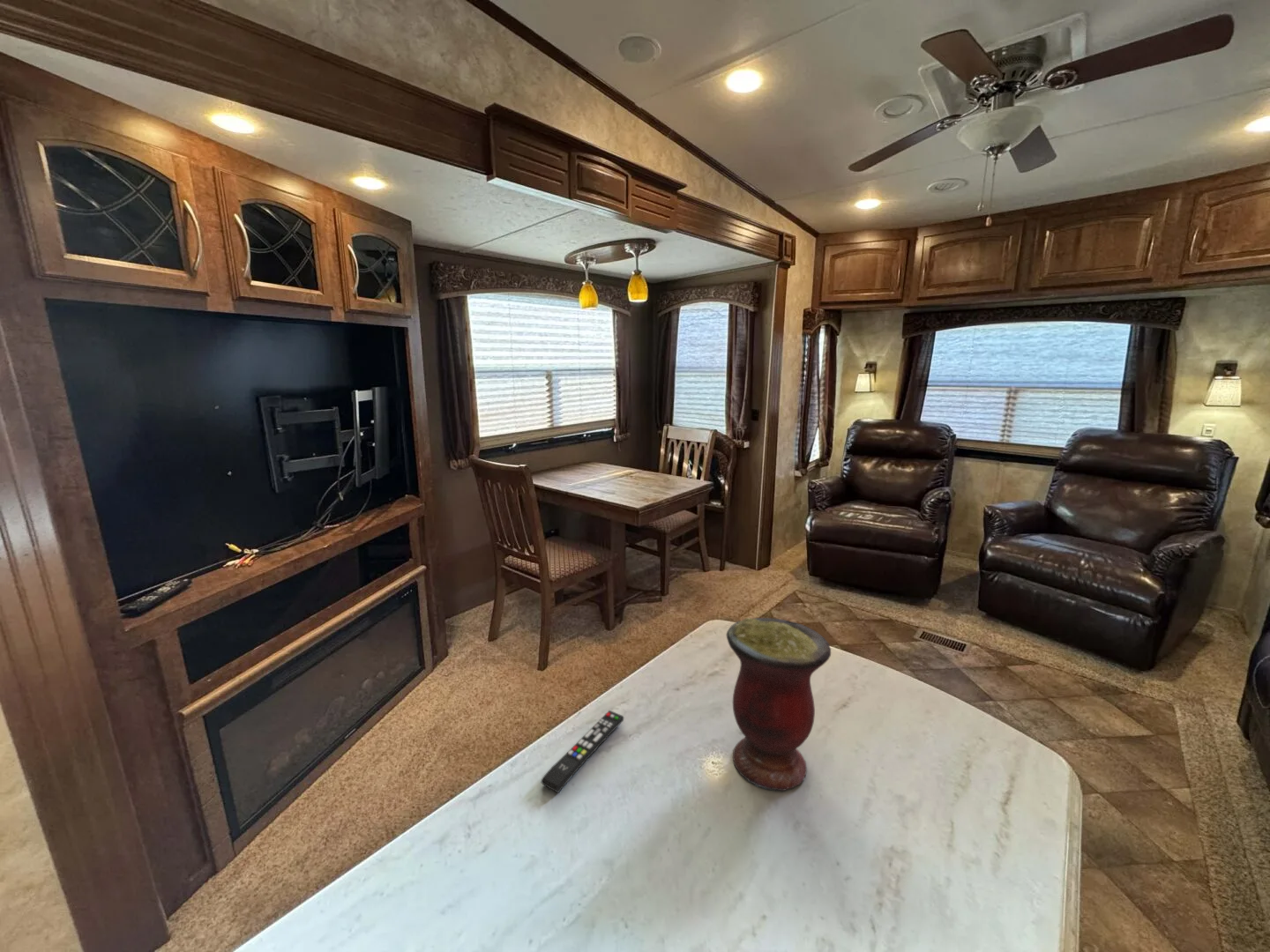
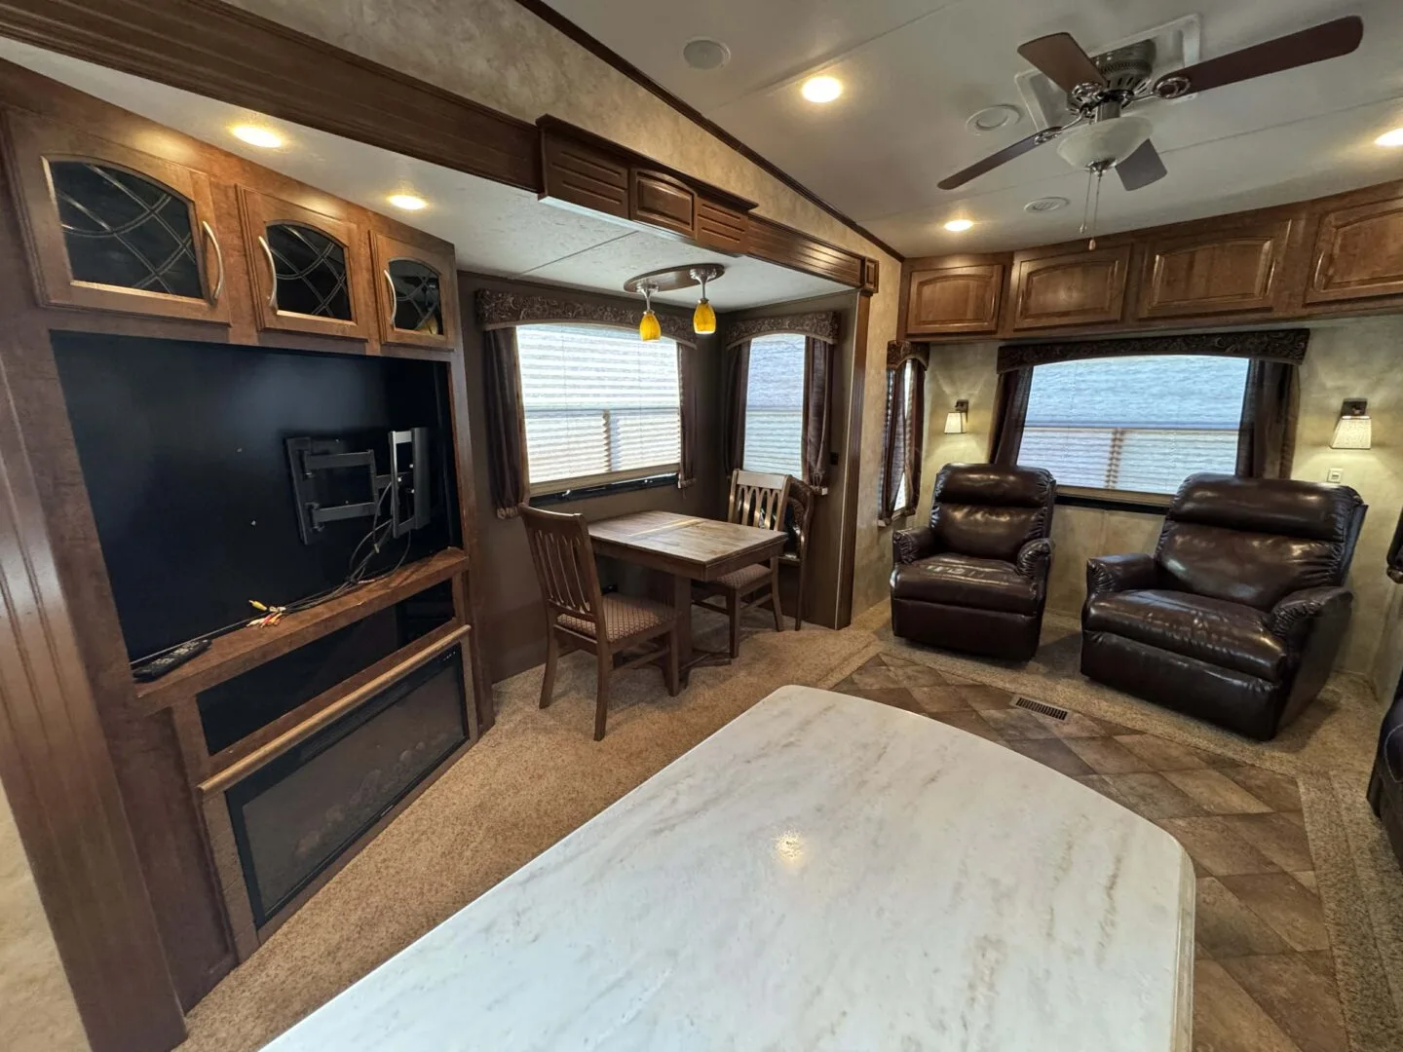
- vase (774, 690)
- remote control (586, 747)
